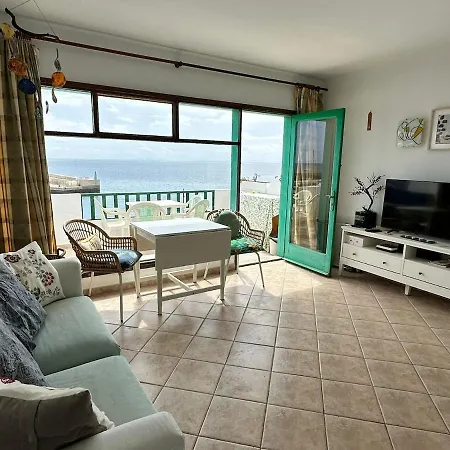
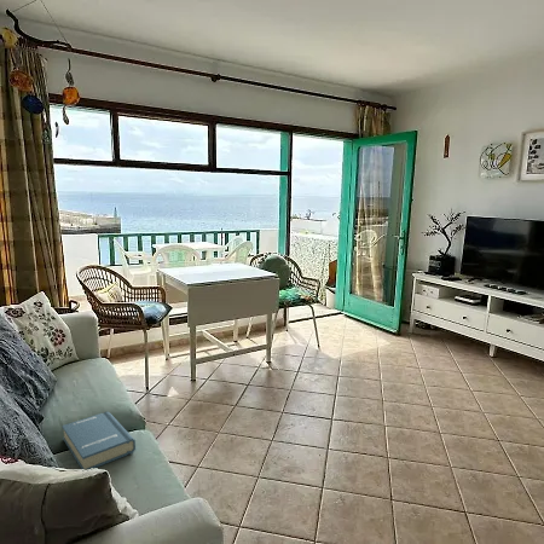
+ hardback book (98, 438)
